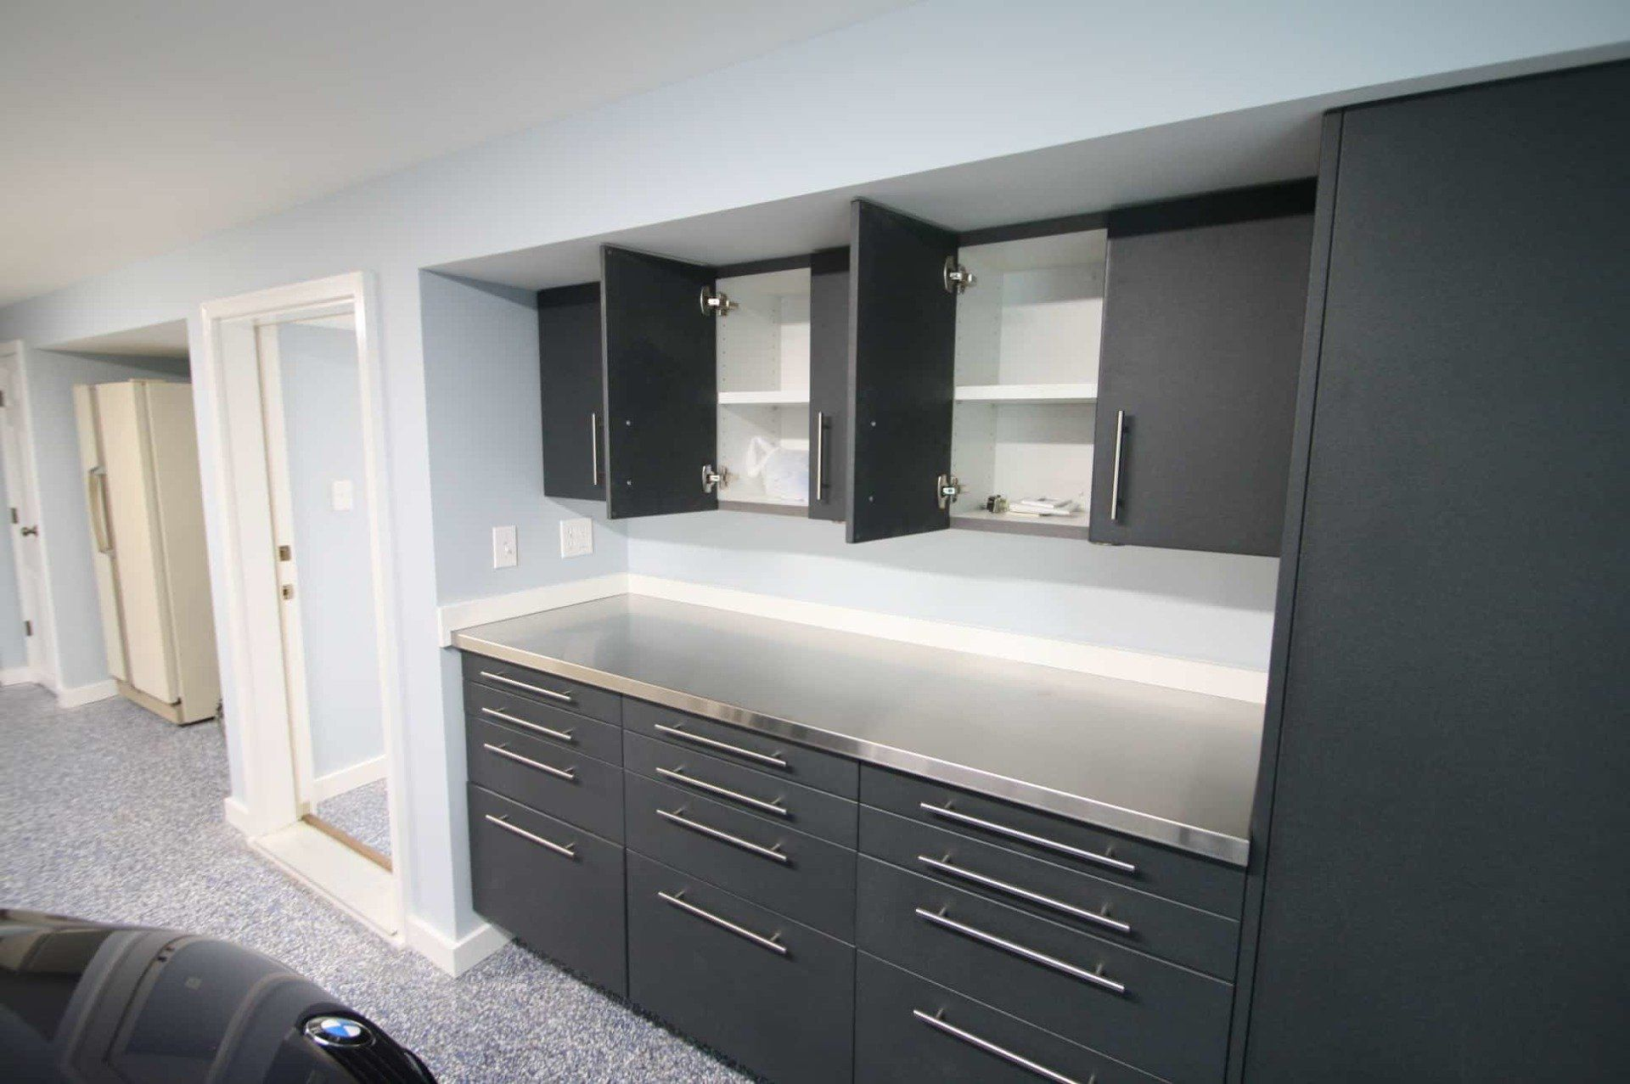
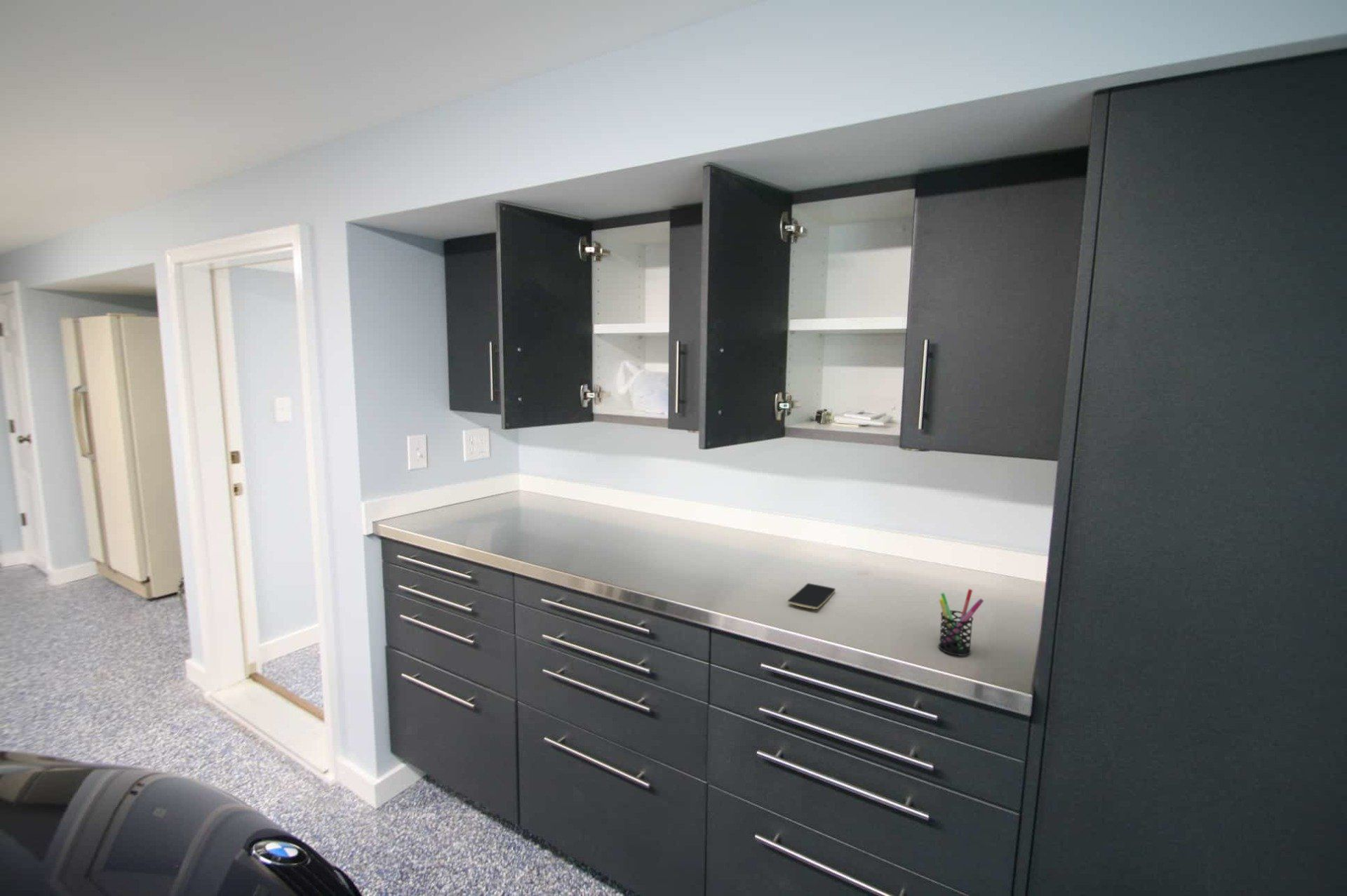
+ pen holder (955, 618)
+ smartphone (812, 596)
